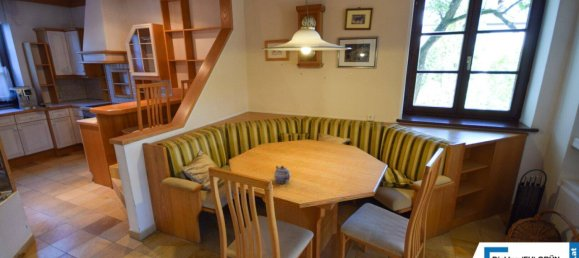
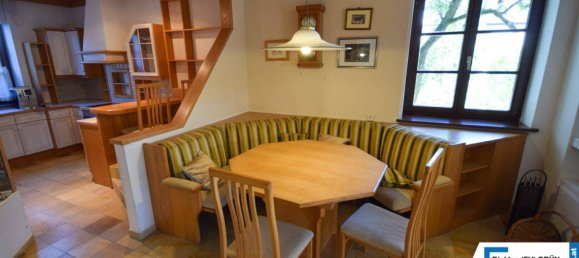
- teapot (282, 173)
